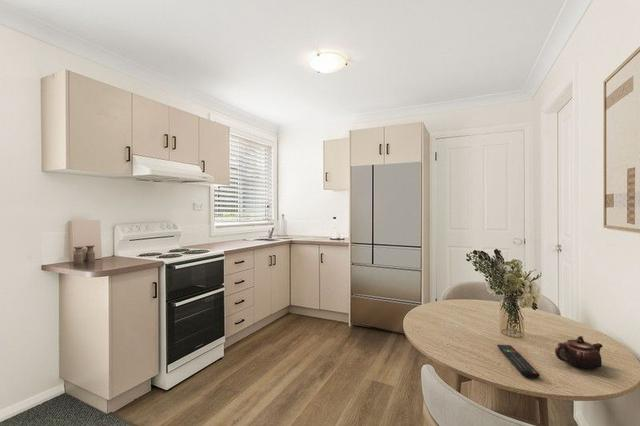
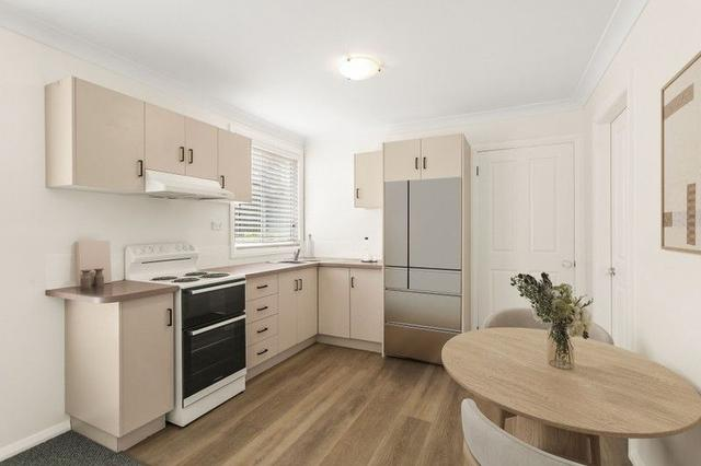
- teapot (578, 349)
- remote control (516, 359)
